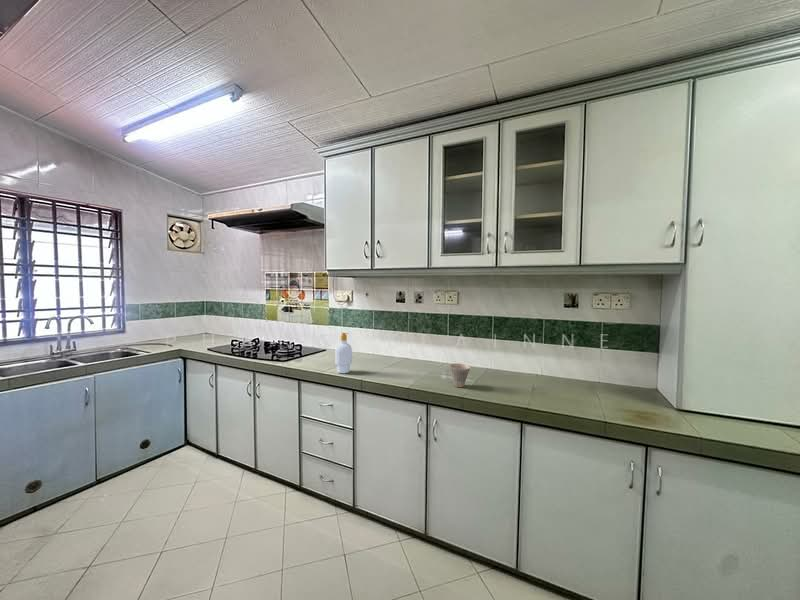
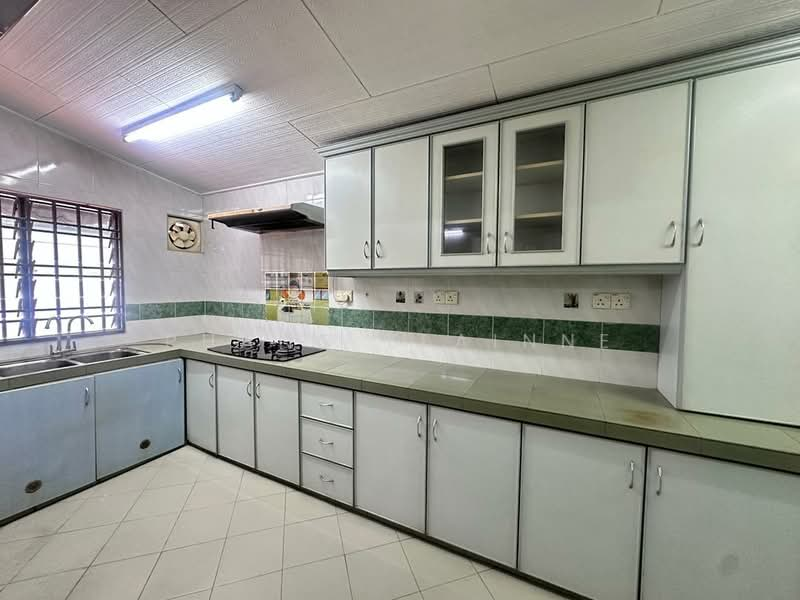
- soap bottle (343, 352)
- cup (459, 375)
